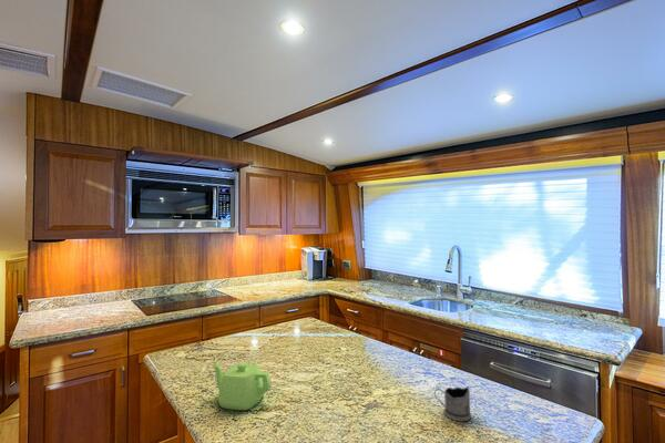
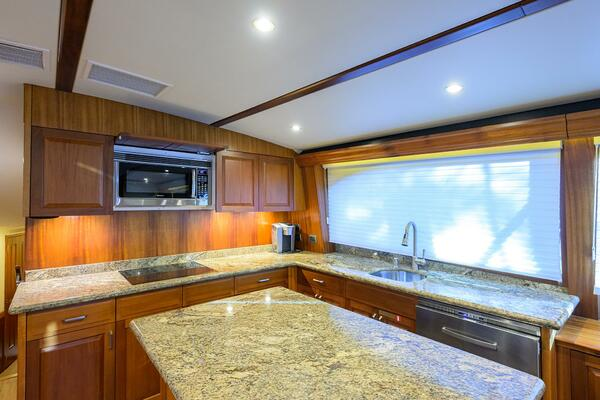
- teapot (239, 381)
- tea glass holder (452, 399)
